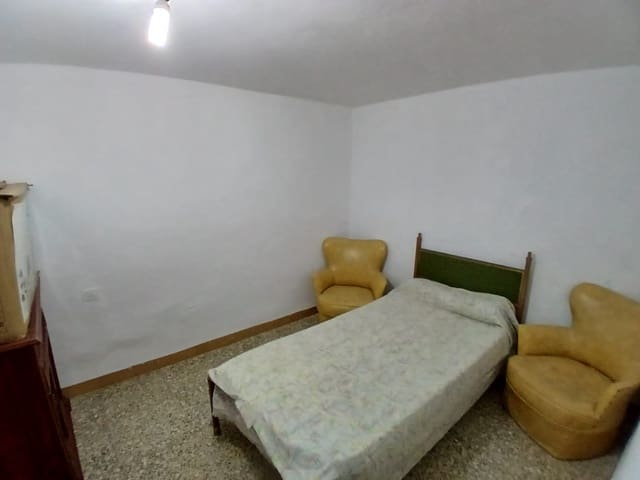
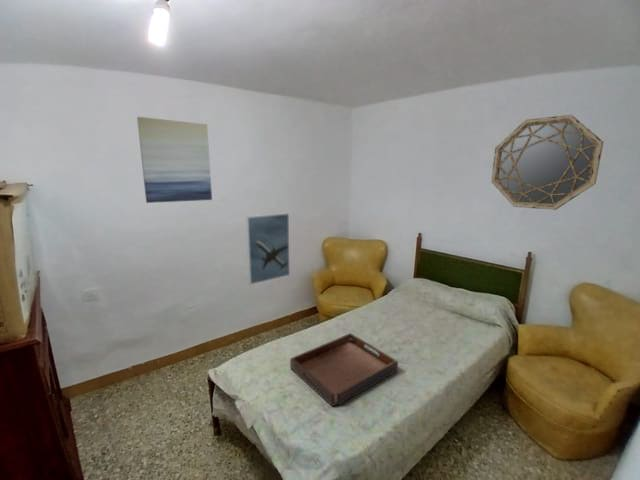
+ home mirror (540, 164)
+ serving tray (343, 364)
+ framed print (269, 247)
+ wall art (177, 162)
